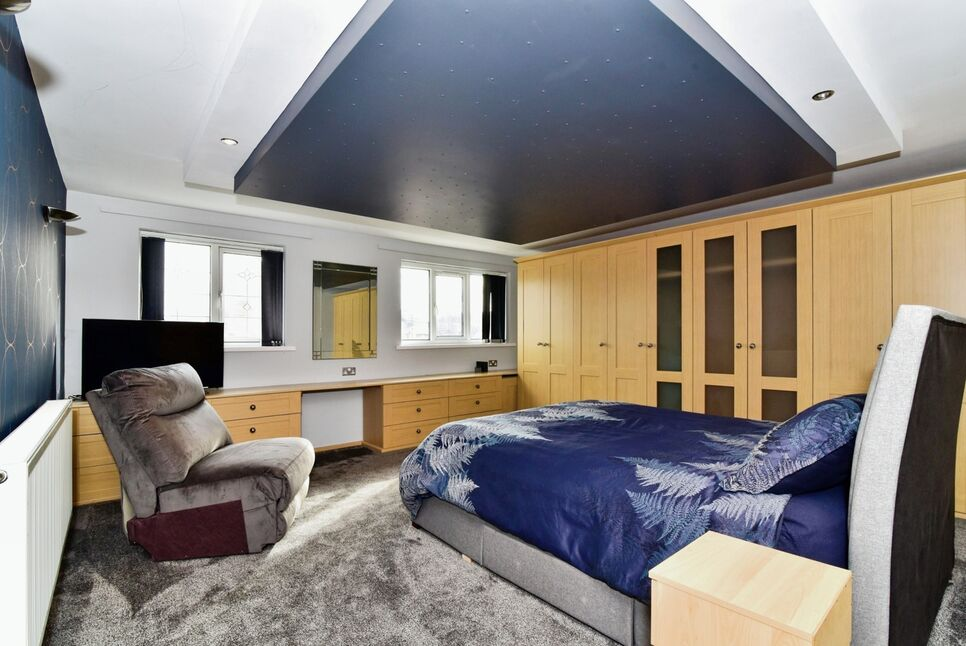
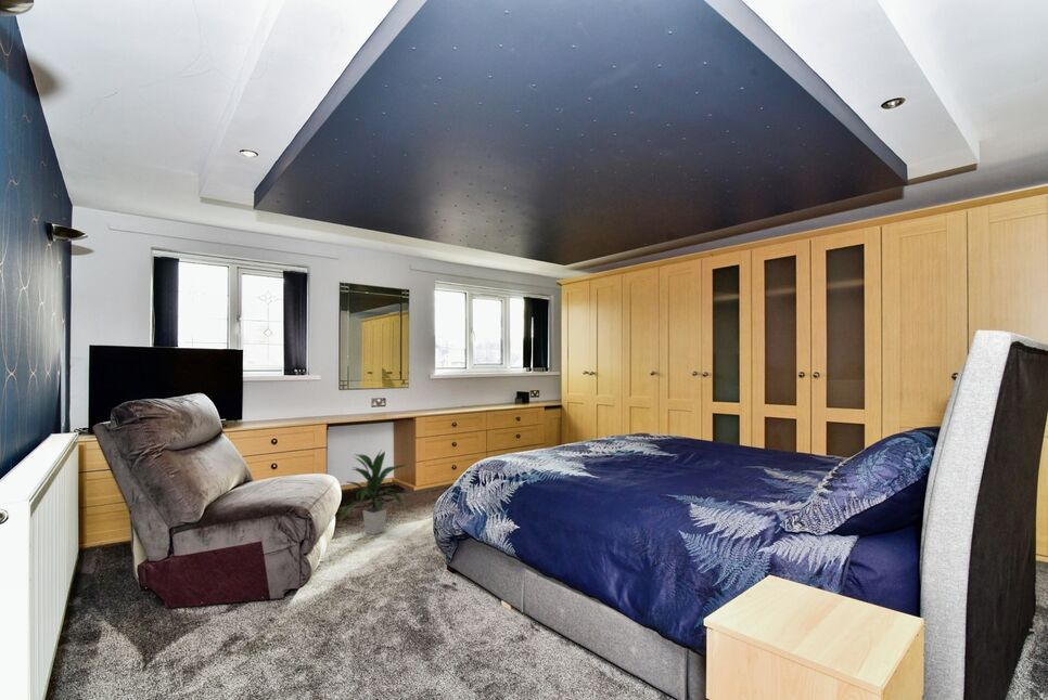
+ indoor plant (371, 490)
